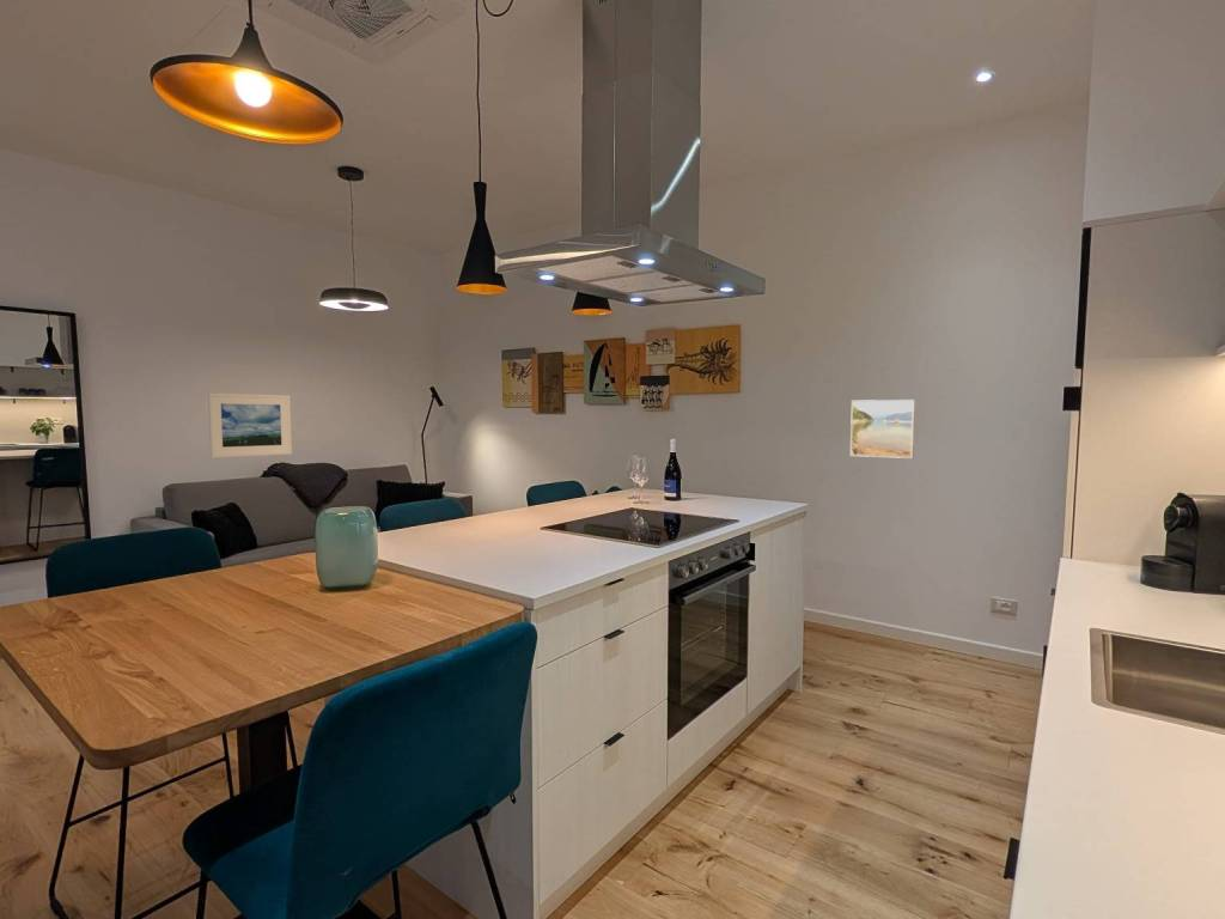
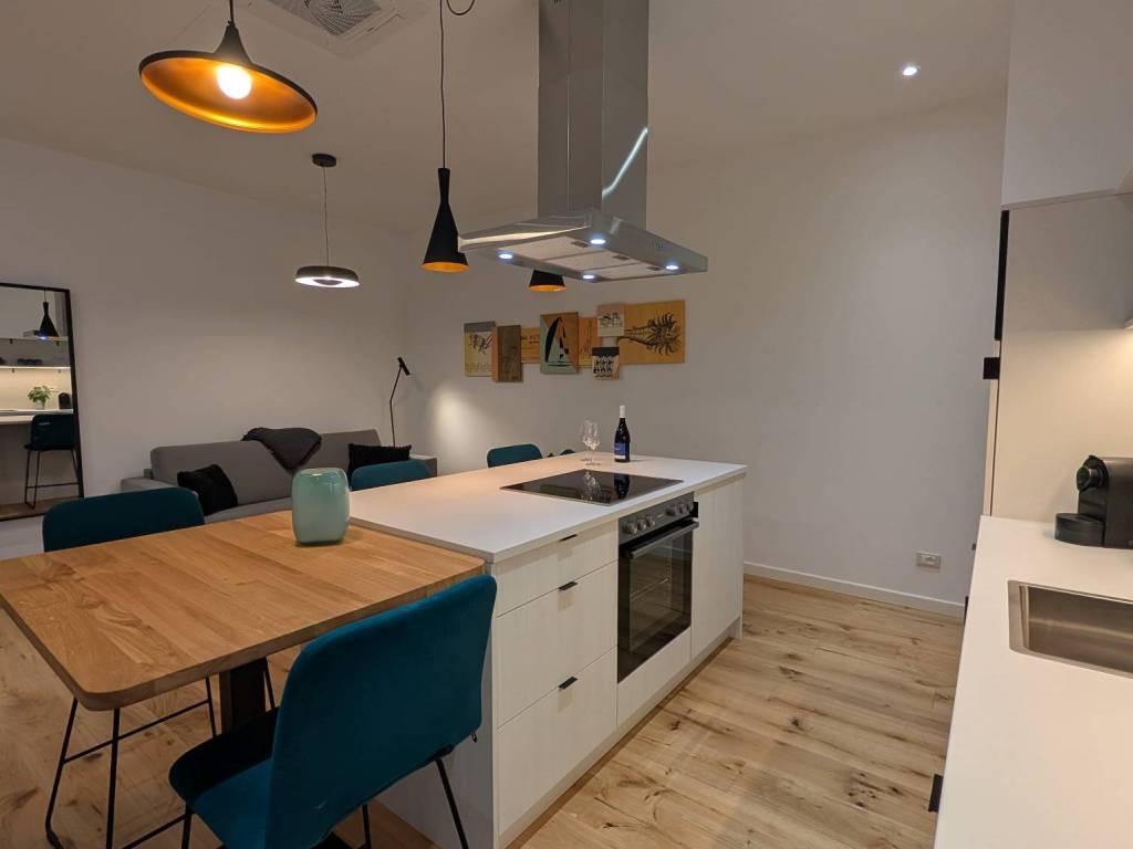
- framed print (251, 425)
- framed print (882, 428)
